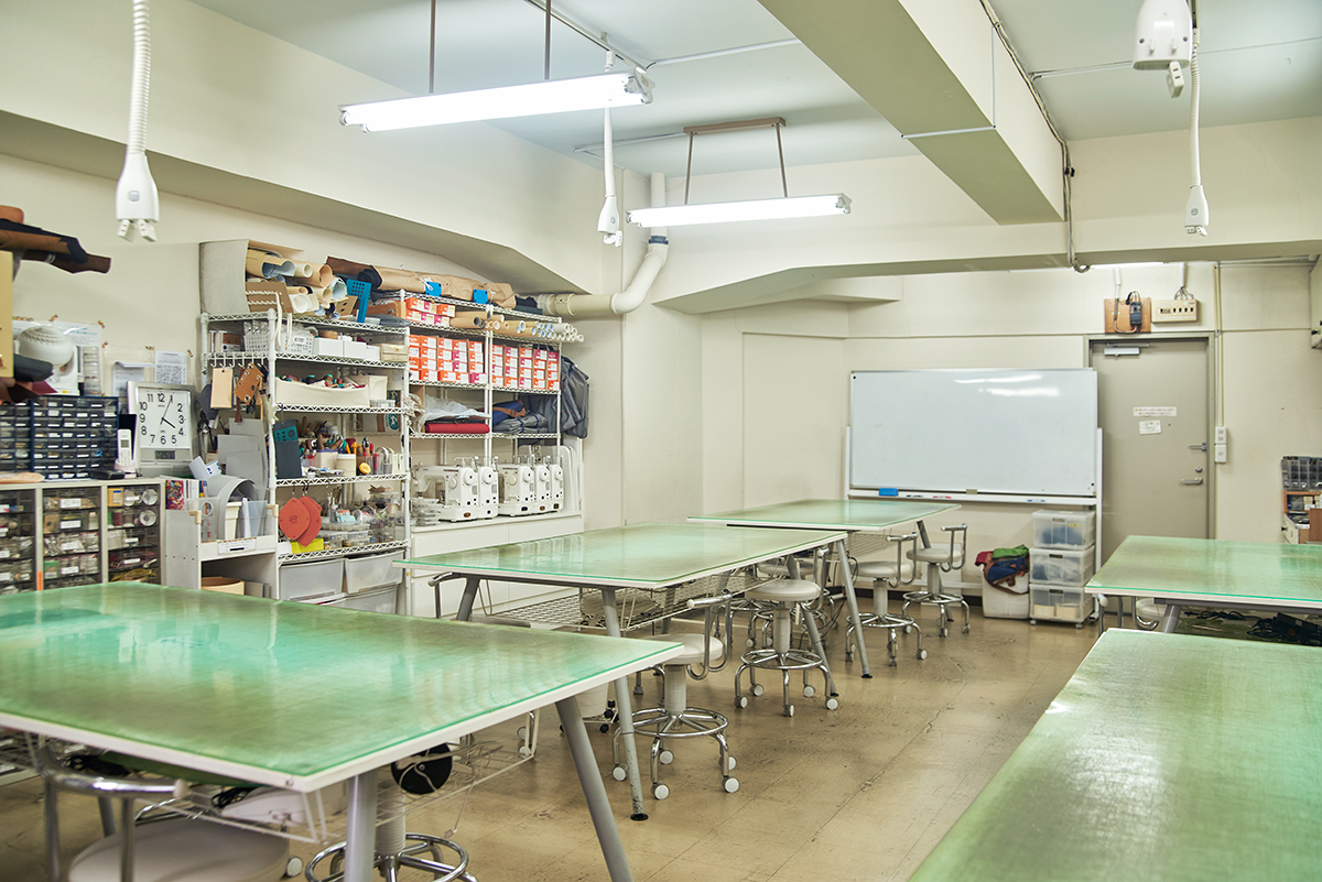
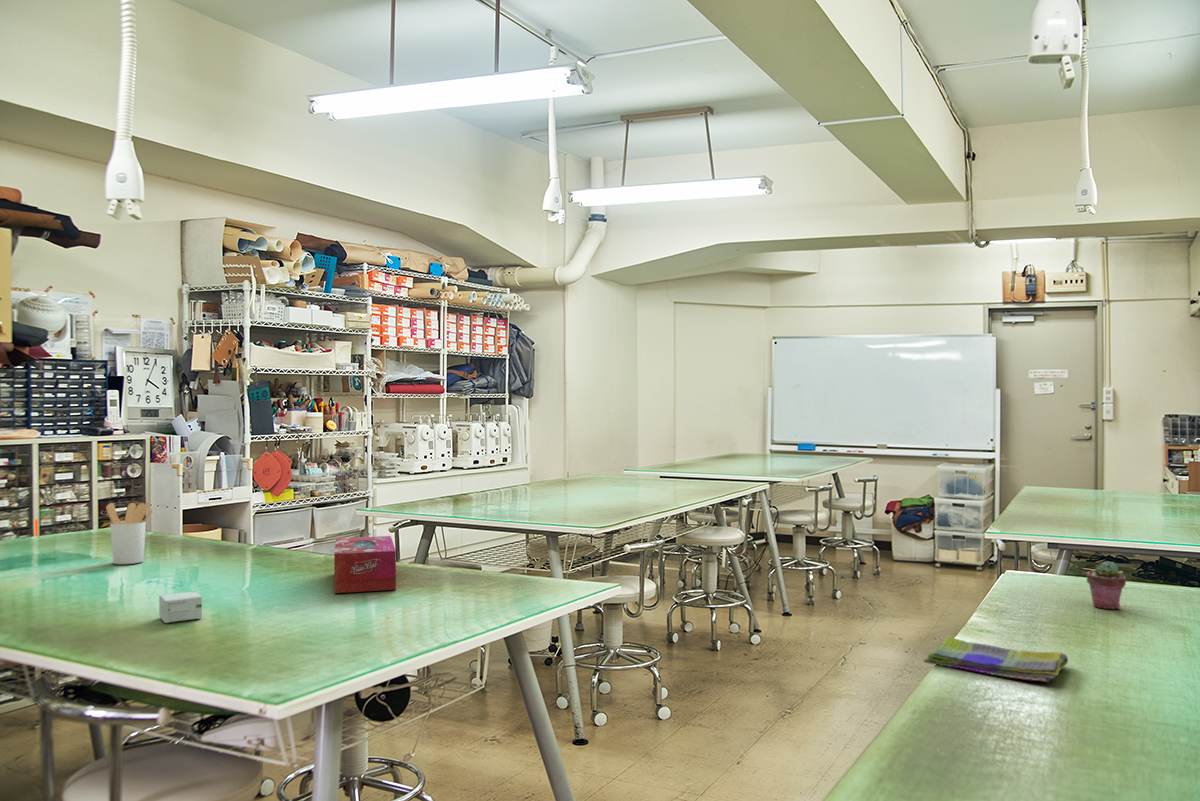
+ small box (180, 606)
+ tissue box (364, 562)
+ potted succulent (1106, 583)
+ utensil holder (131, 531)
+ dish towel (997, 657)
